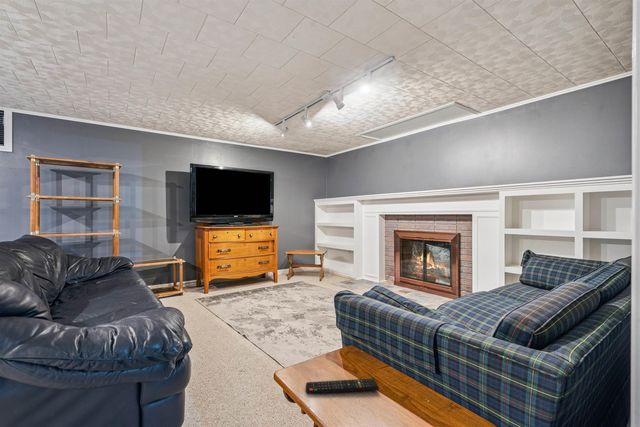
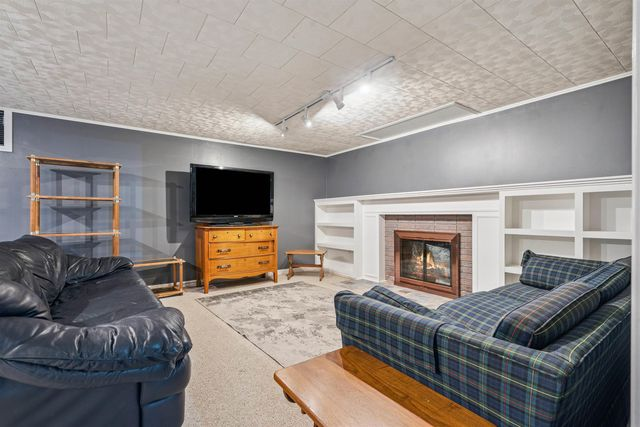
- remote control (341, 386)
